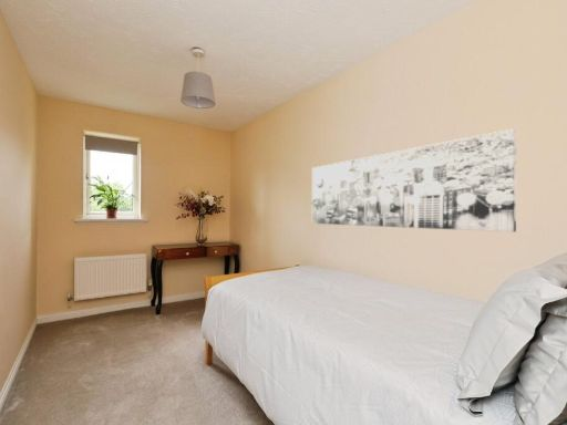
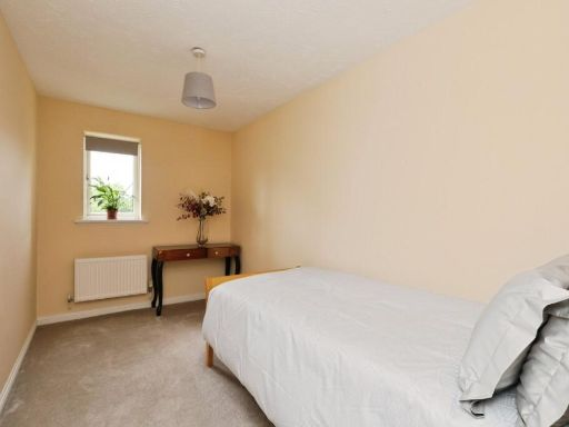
- wall art (383, 190)
